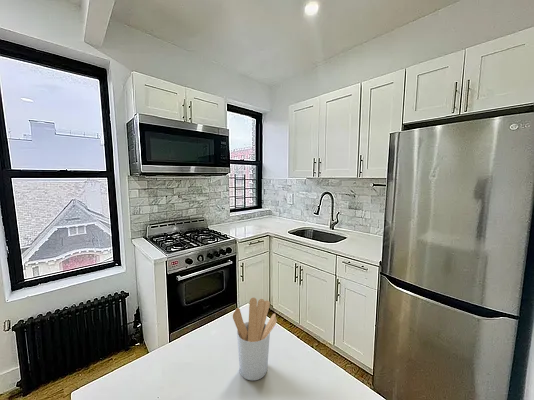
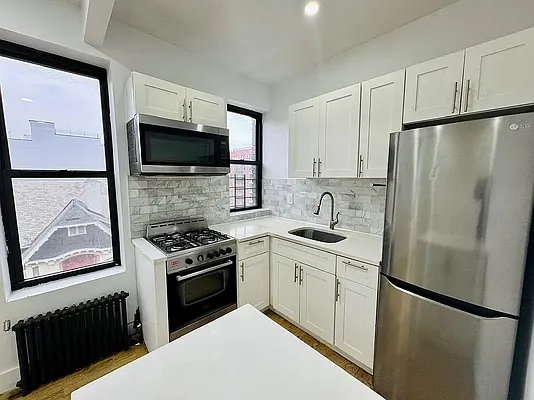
- utensil holder (255, 334)
